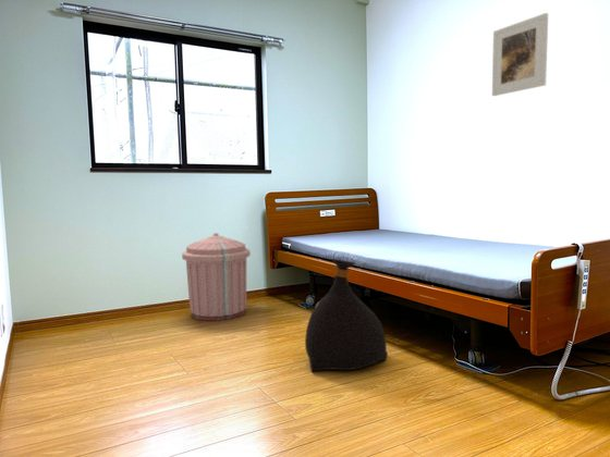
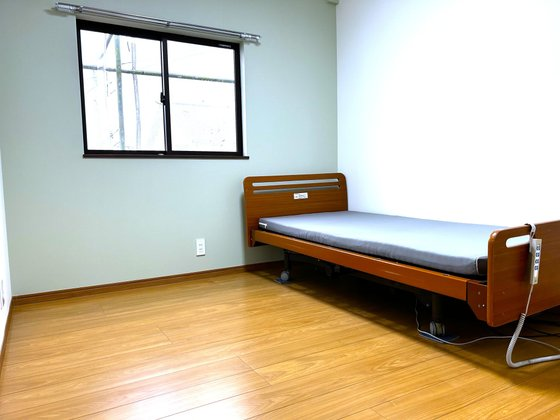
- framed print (517, 57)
- trash can (217, 273)
- bag (343, 310)
